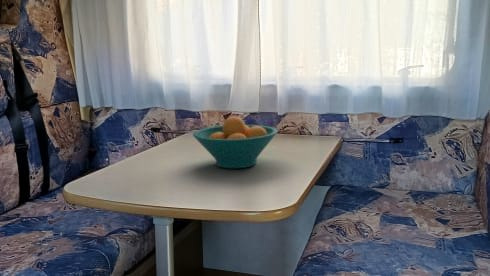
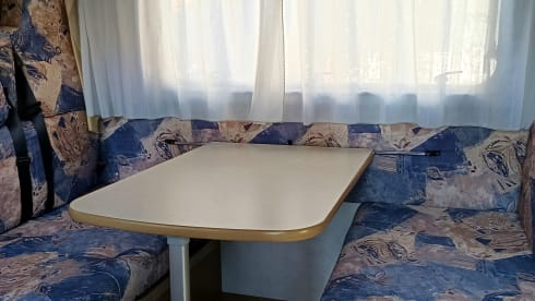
- fruit bowl (235, 140)
